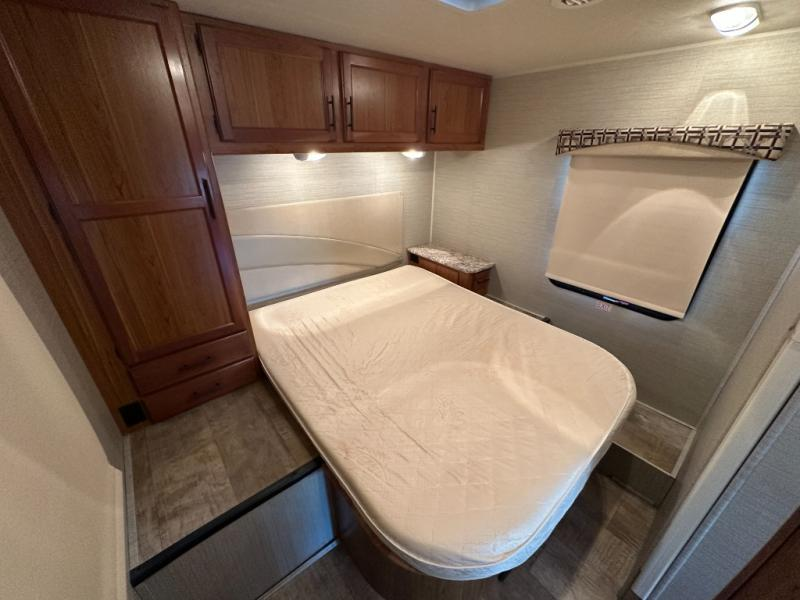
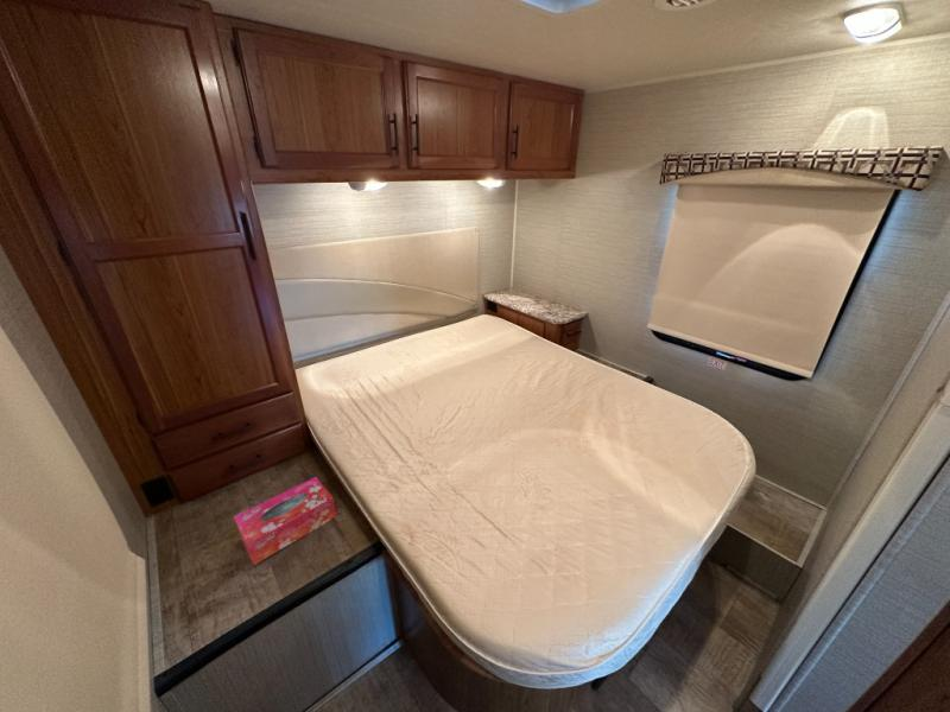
+ tissue box (287, 516)
